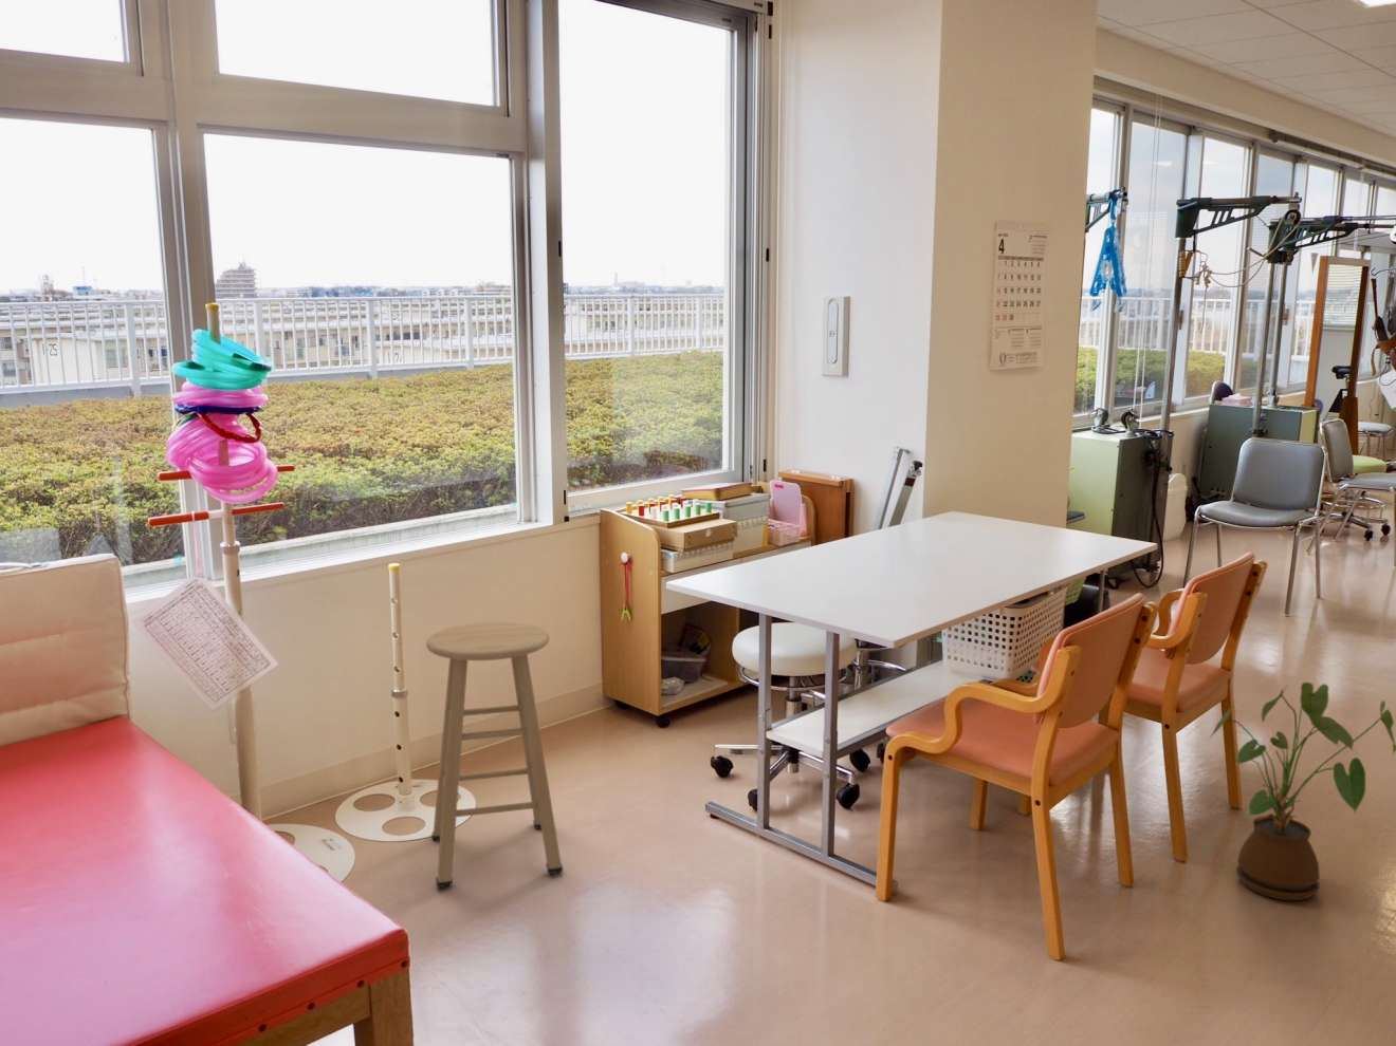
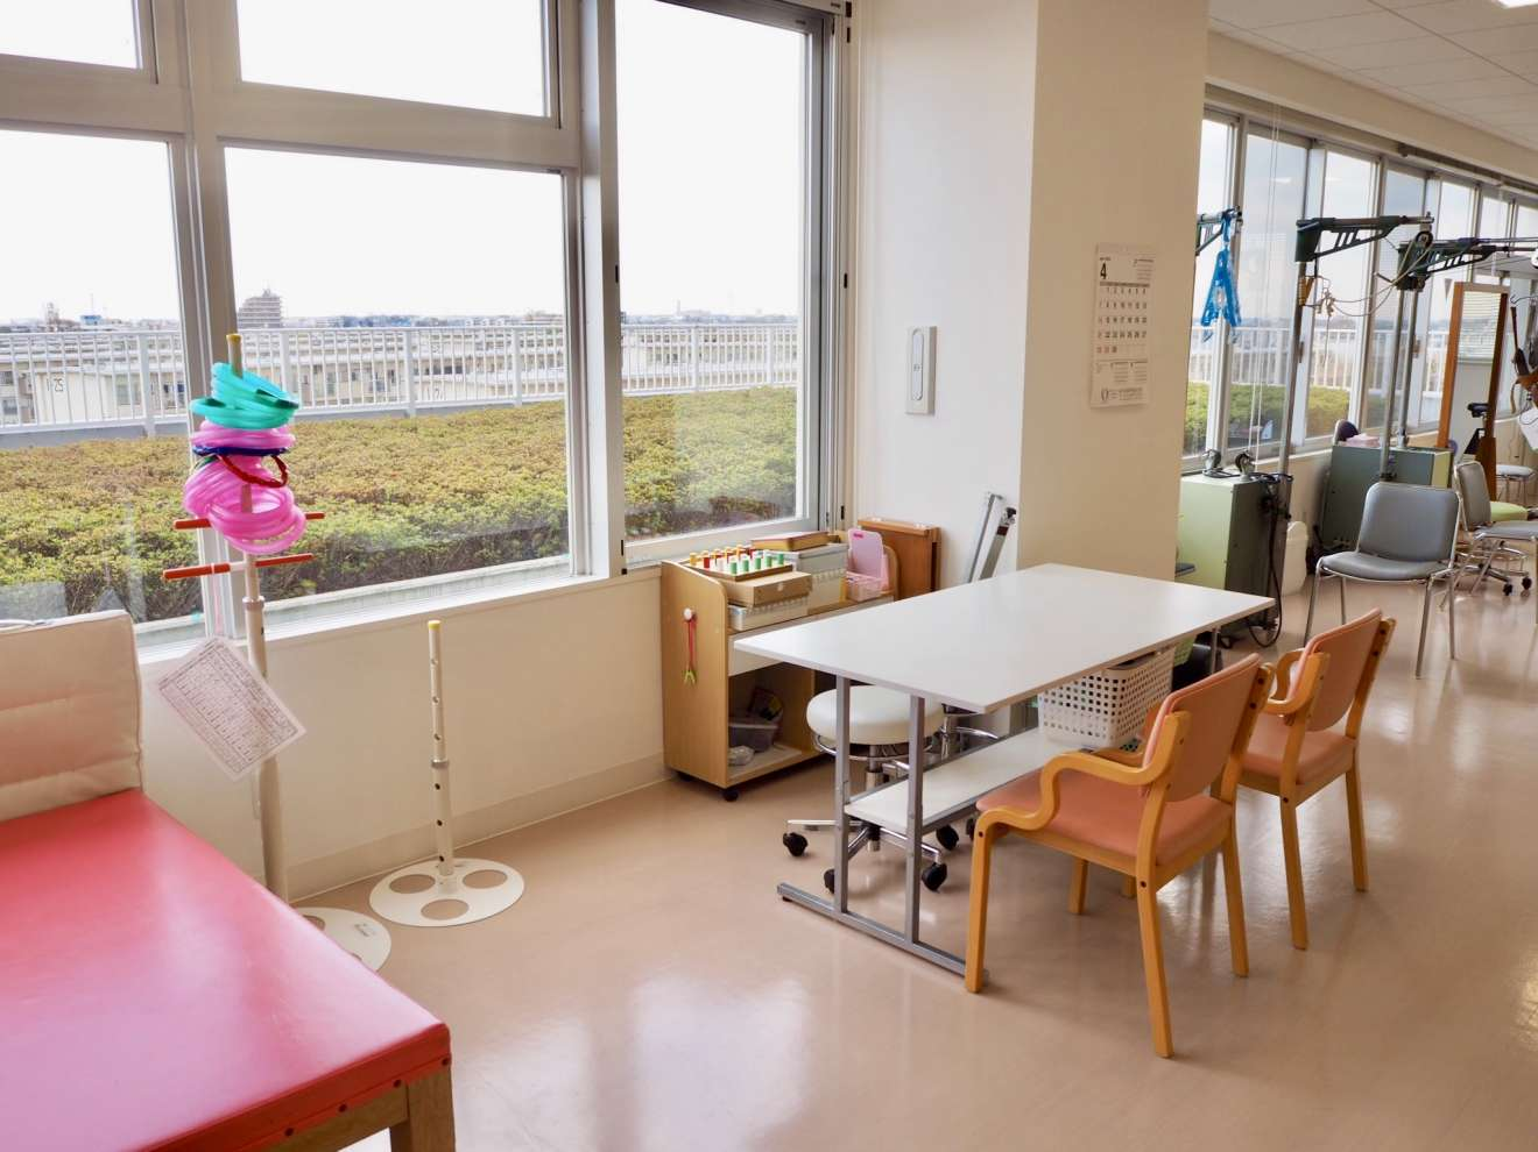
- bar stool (488, 737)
- house plant (1298, 793)
